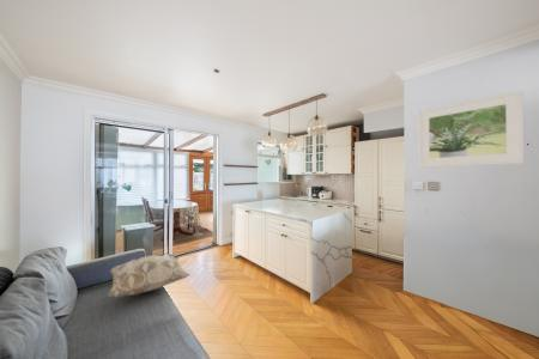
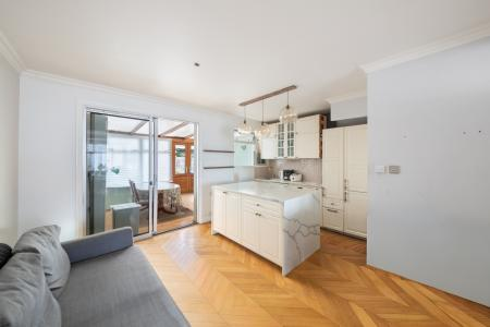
- decorative pillow (149, 272)
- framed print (464, 134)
